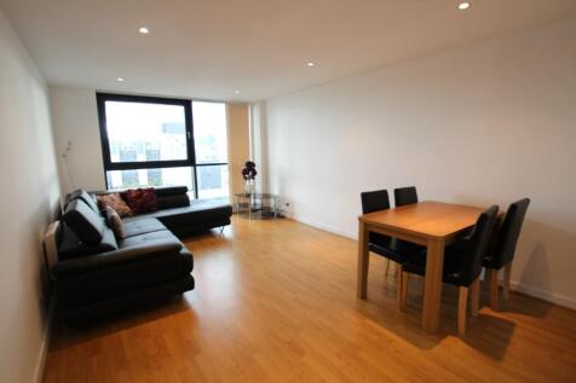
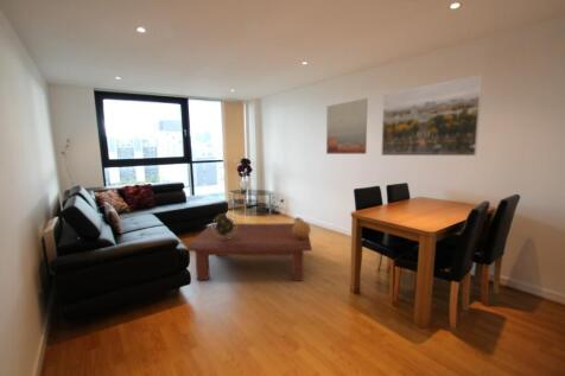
+ wall art (345, 128)
+ decorative sphere (224, 225)
+ coffee table (254, 249)
+ ceramic pot (300, 228)
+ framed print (424, 121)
